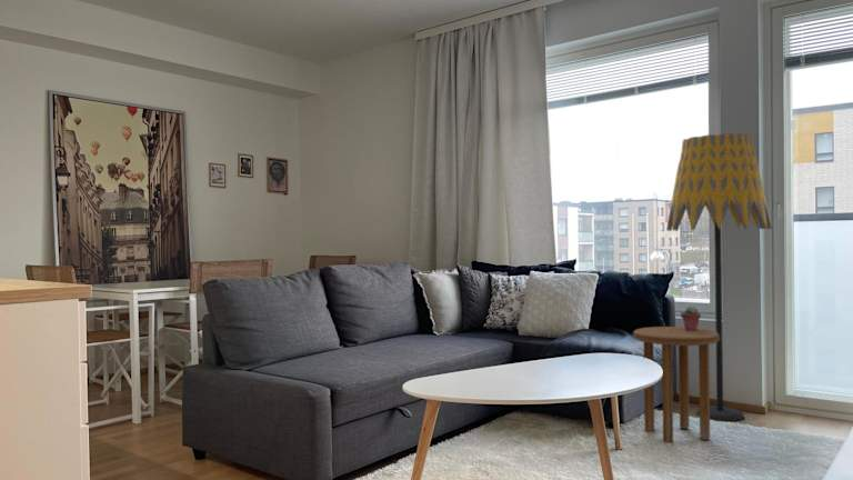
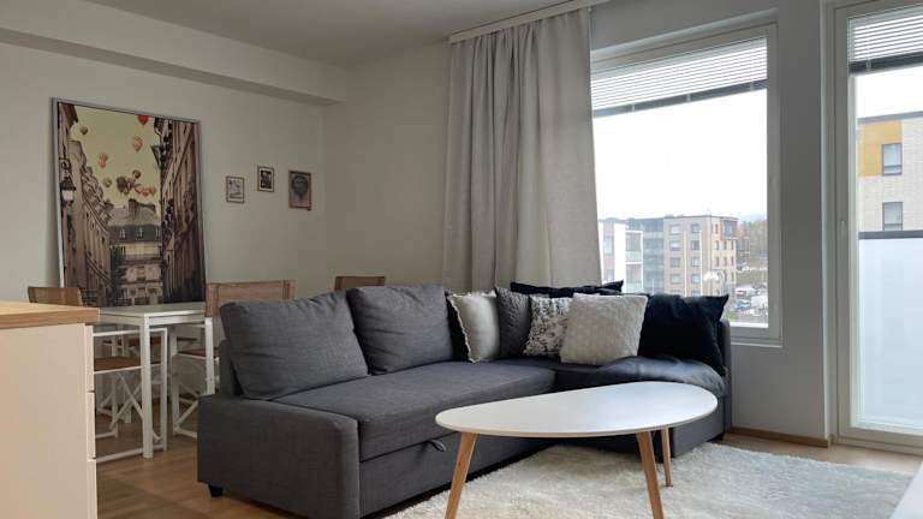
- side table (679, 382)
- potted succulent (690, 317)
- floor lamp (717, 277)
